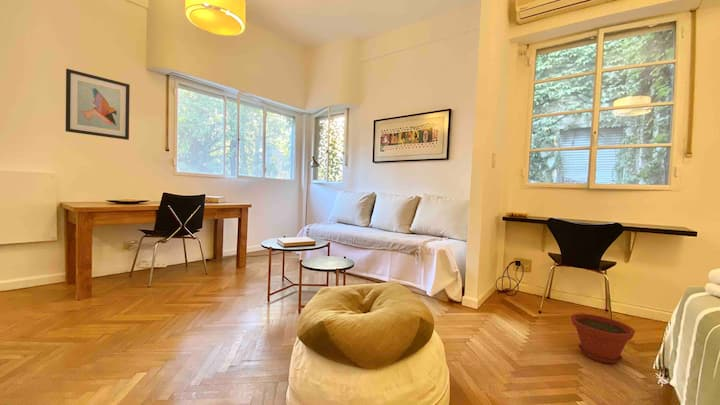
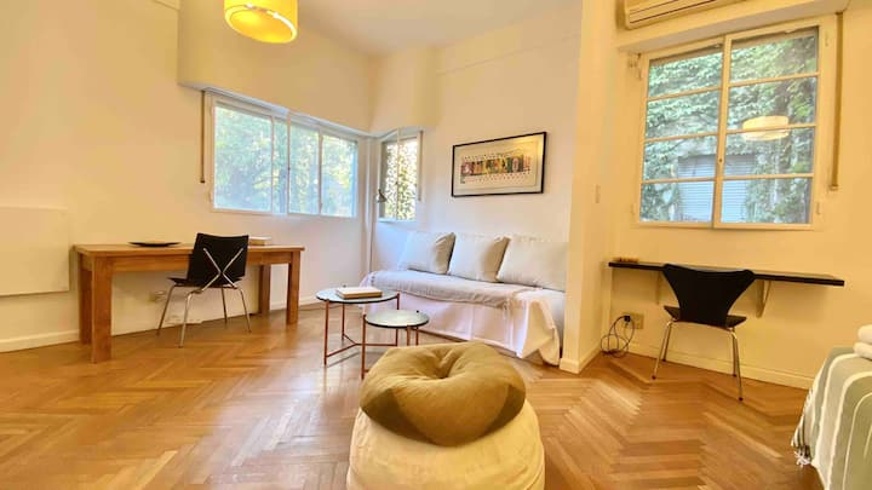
- wall art (99, 106)
- plant pot (600, 339)
